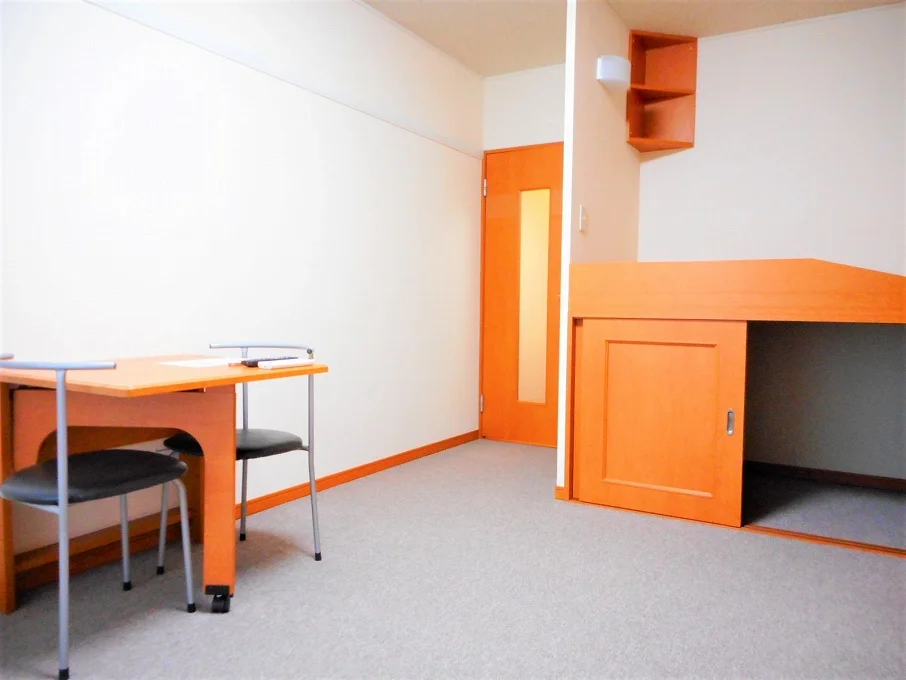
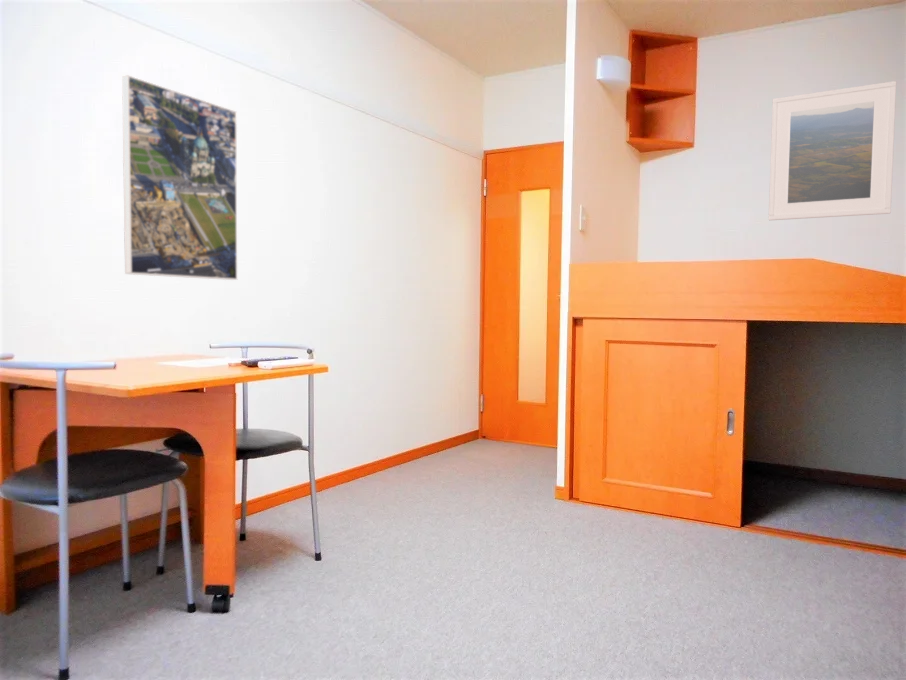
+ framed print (184, 186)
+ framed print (829, 154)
